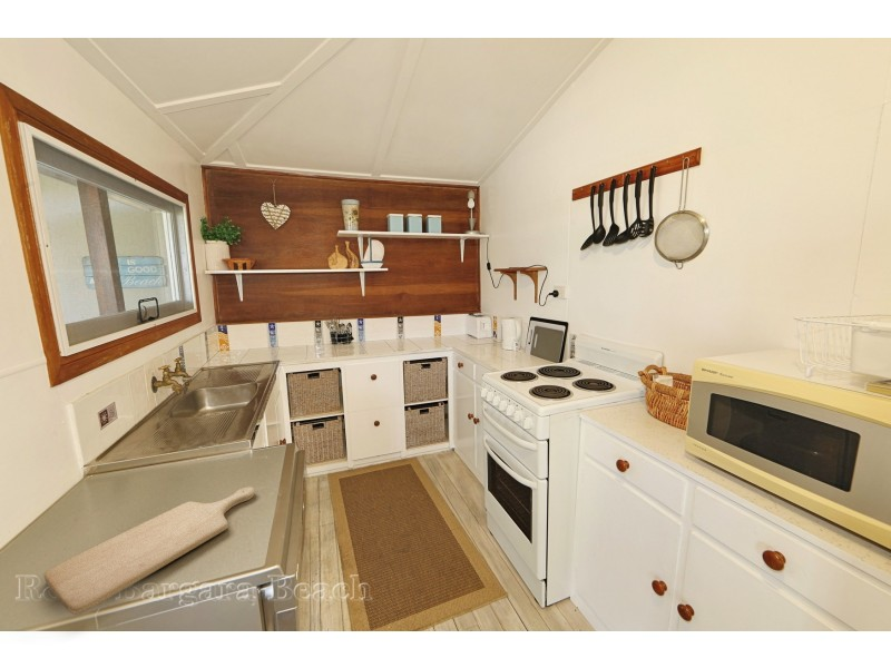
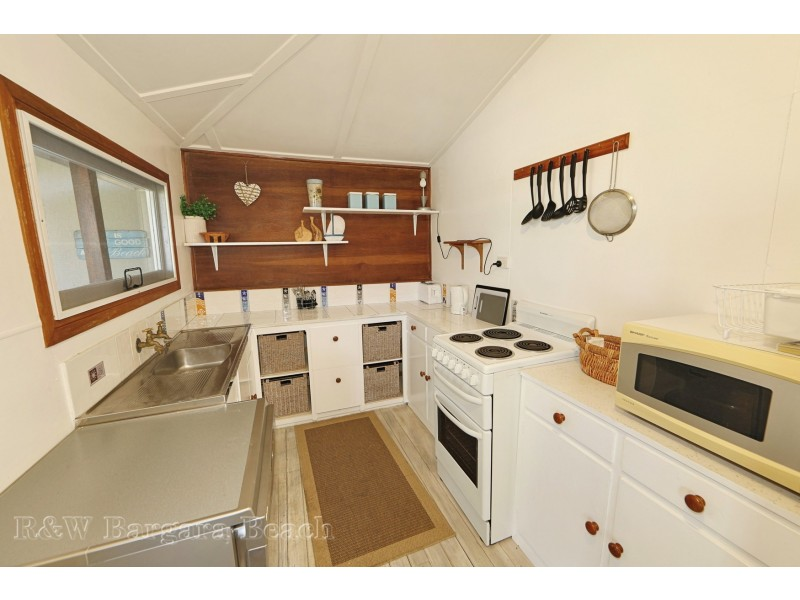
- chopping board (173, 531)
